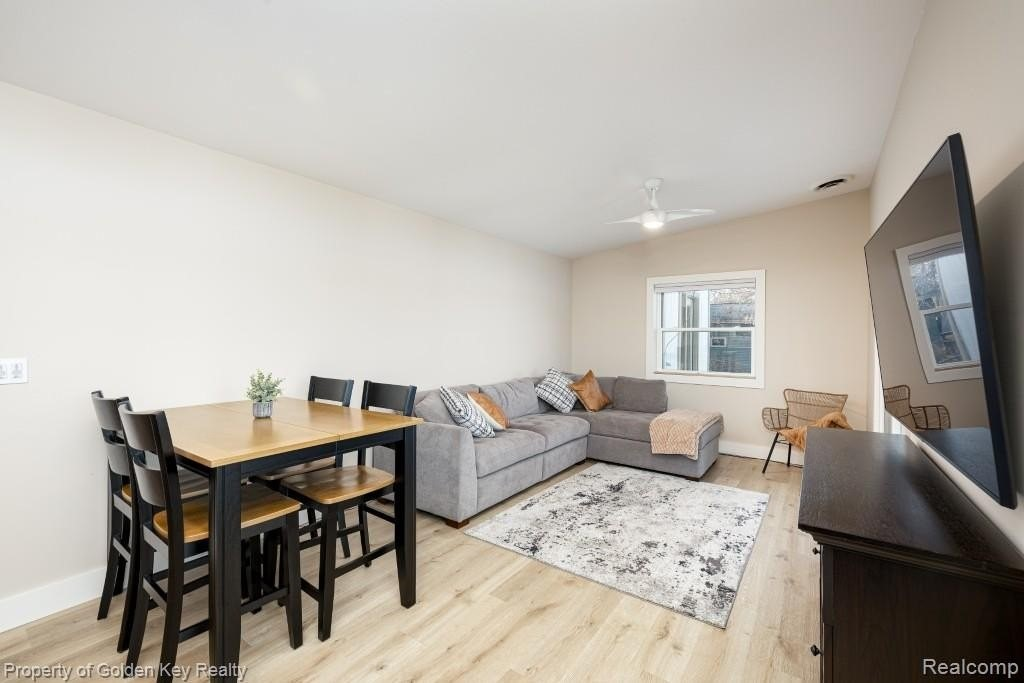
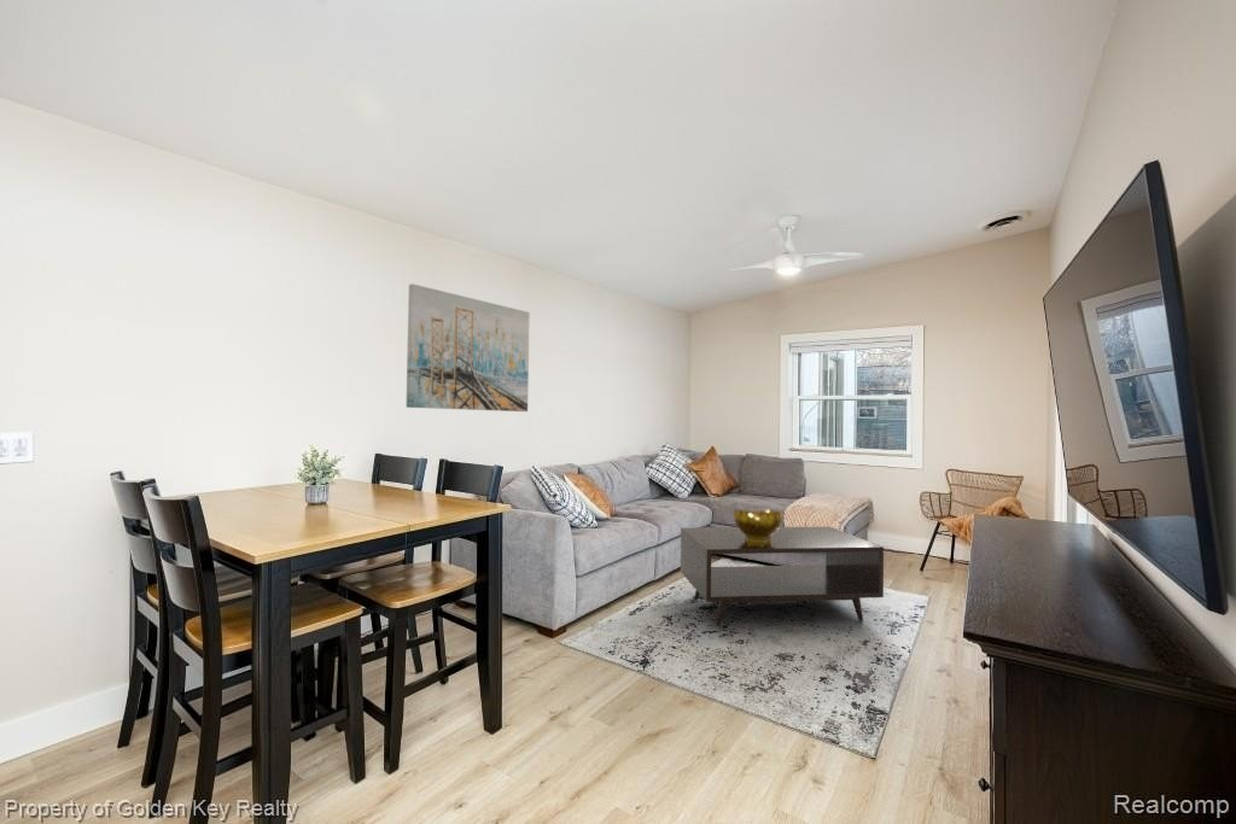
+ coffee table (774, 572)
+ decorative bowl (757, 524)
+ wall art (474, 353)
